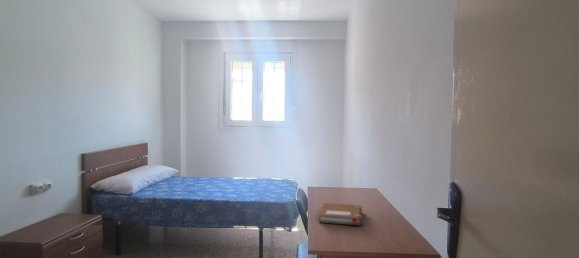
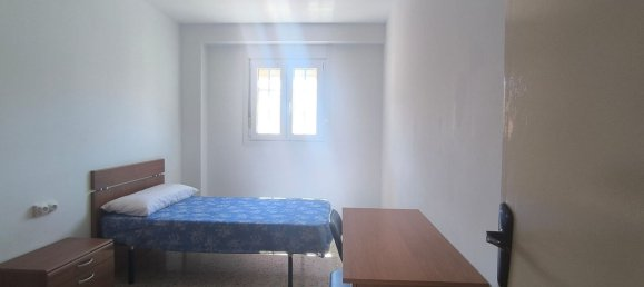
- notebook (341, 213)
